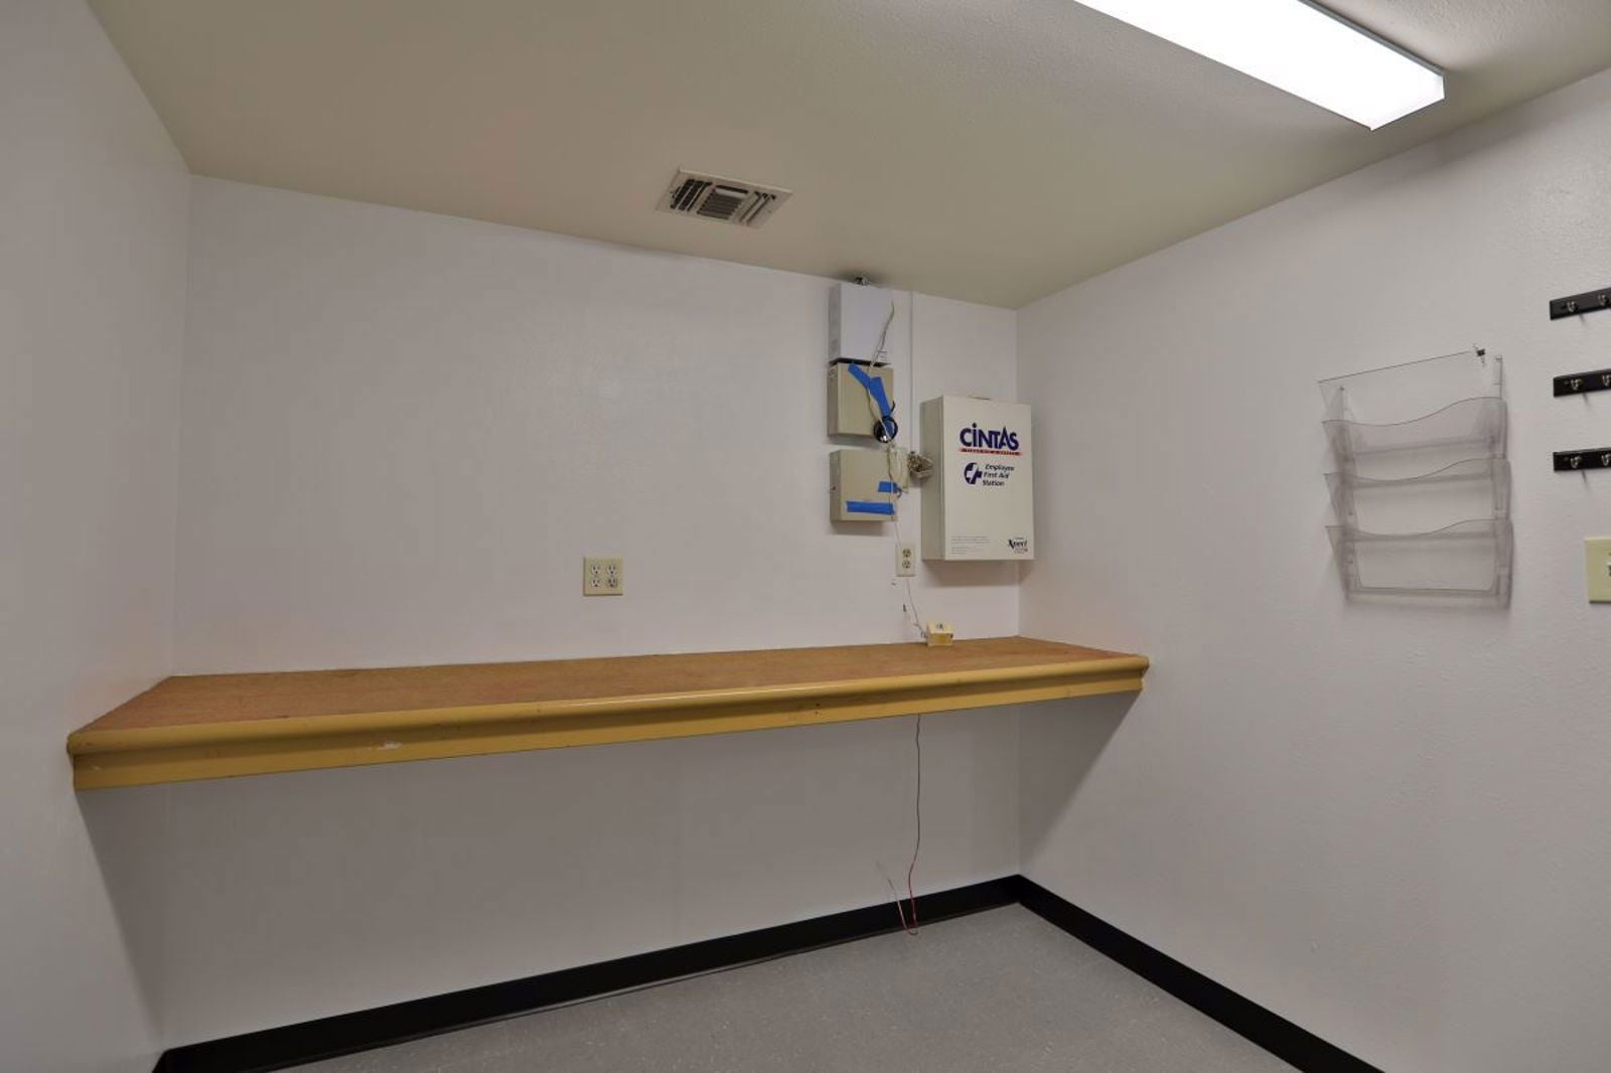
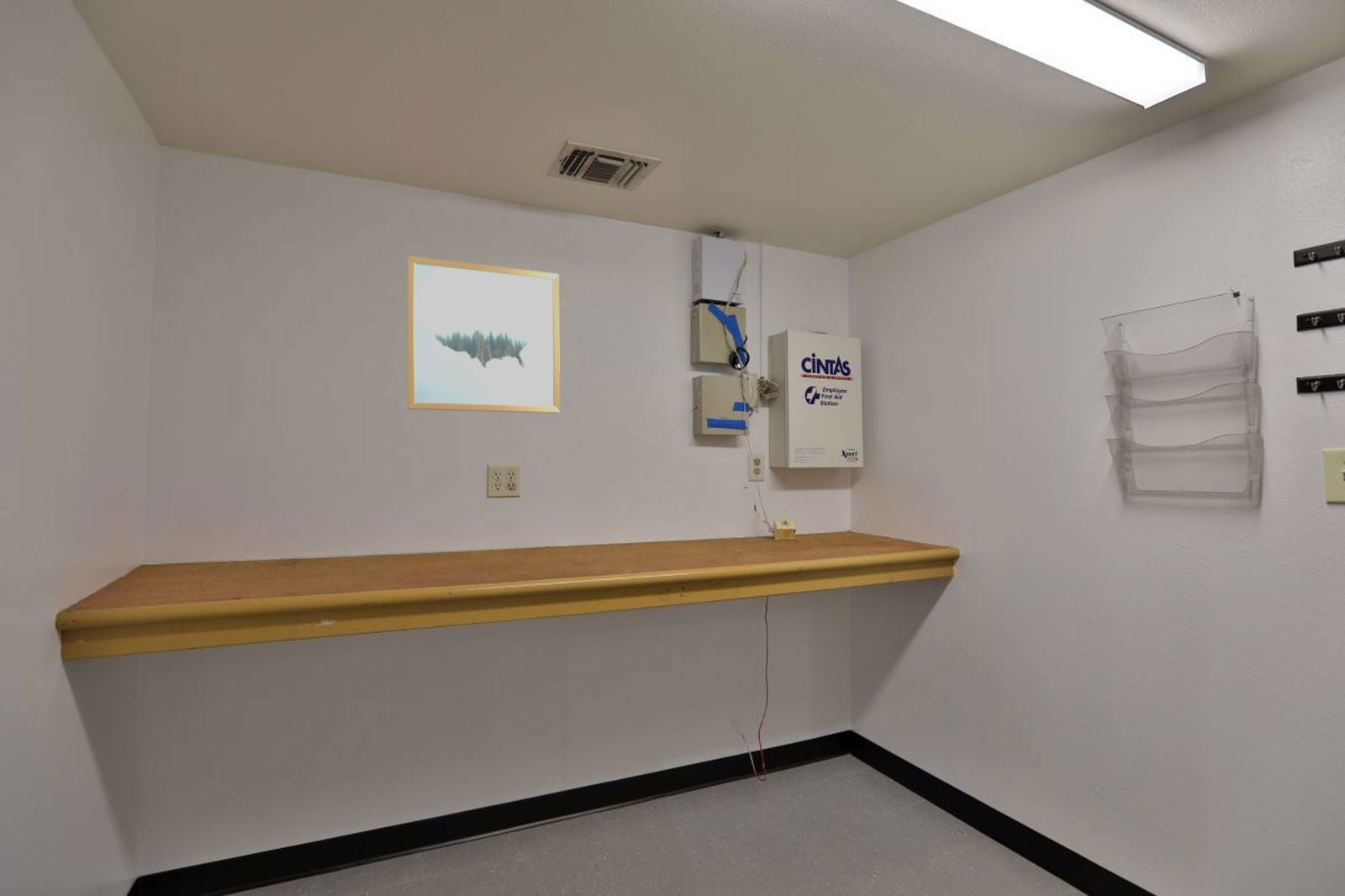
+ wall art (486, 338)
